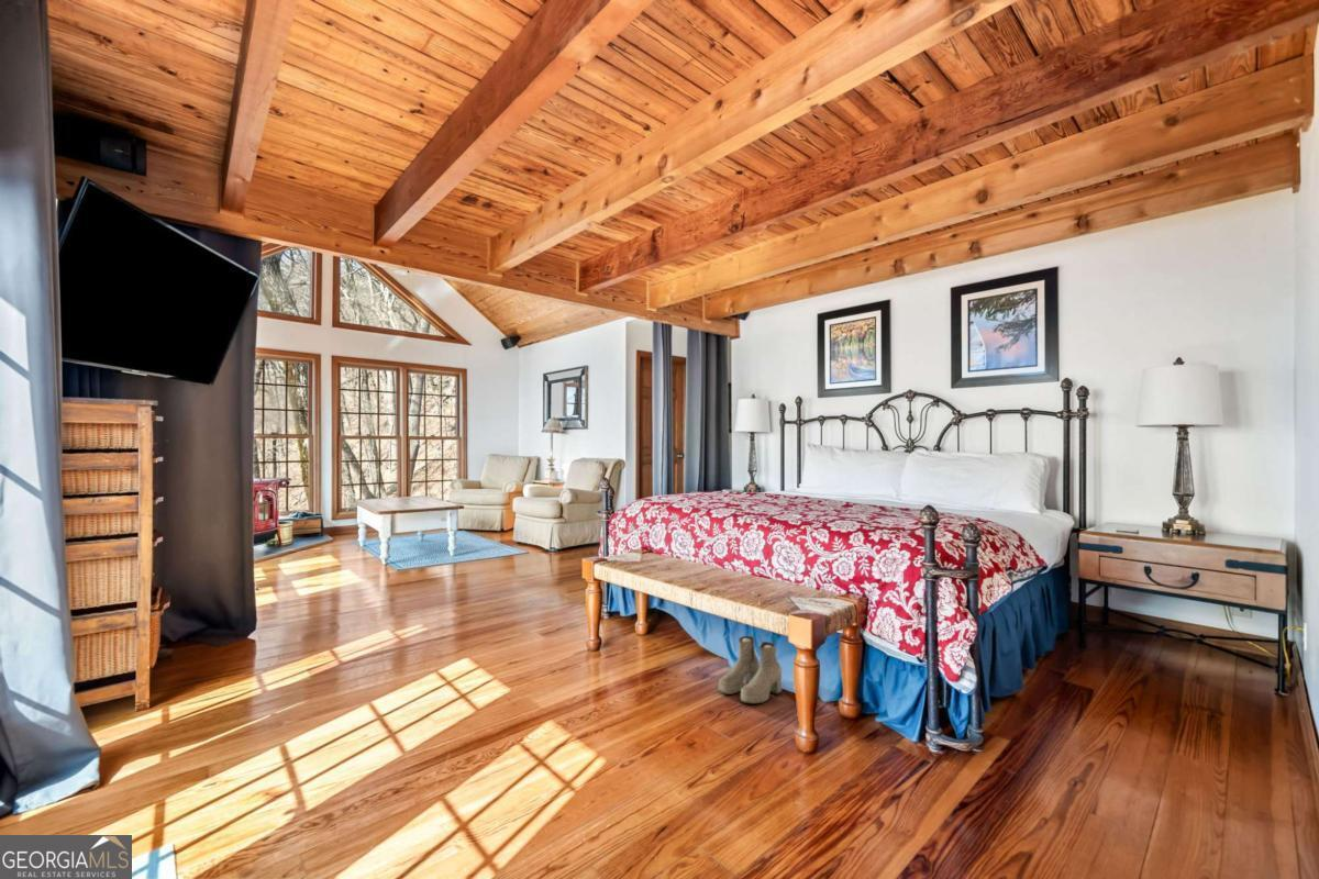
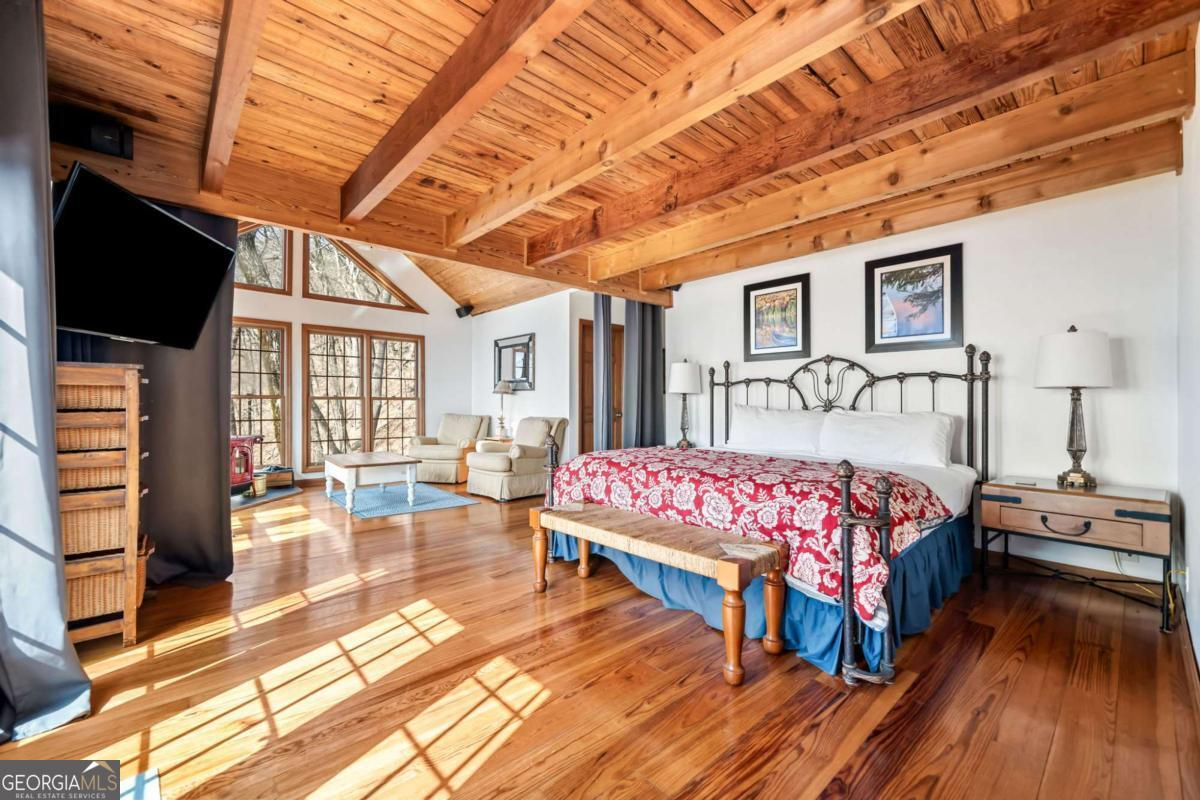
- boots (751, 667)
